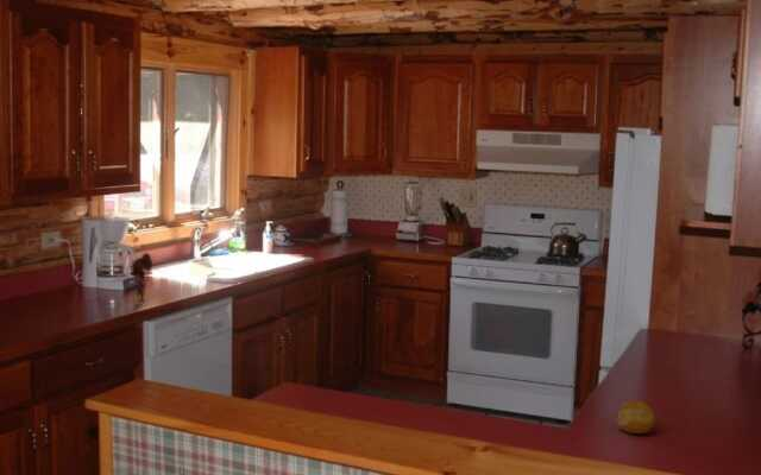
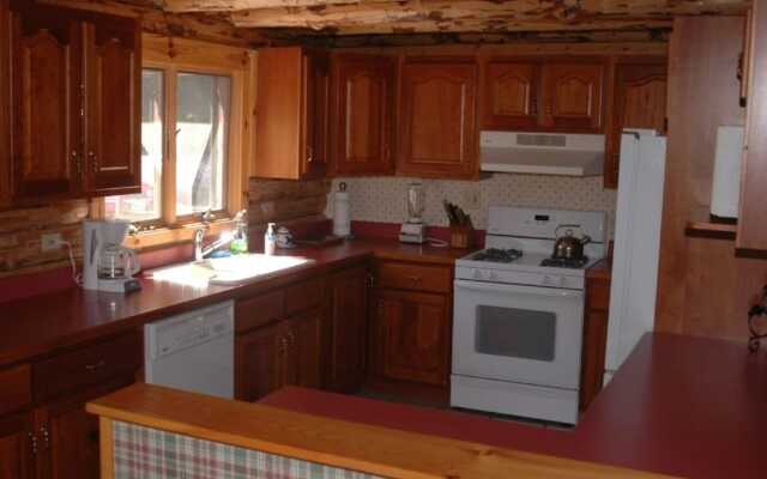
- fruit (635, 417)
- utensil holder (141, 278)
